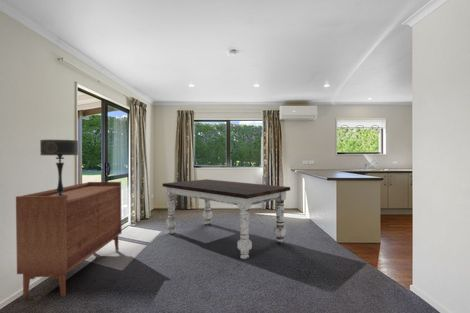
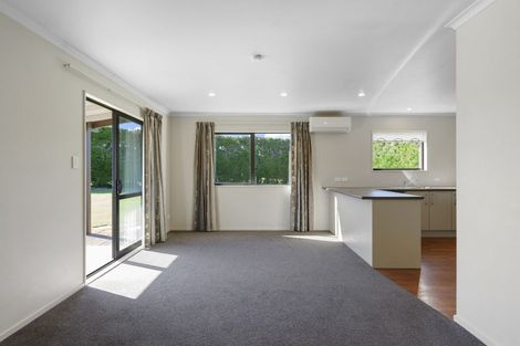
- dining table (222, 202)
- table lamp (60, 168)
- sideboard (79, 228)
